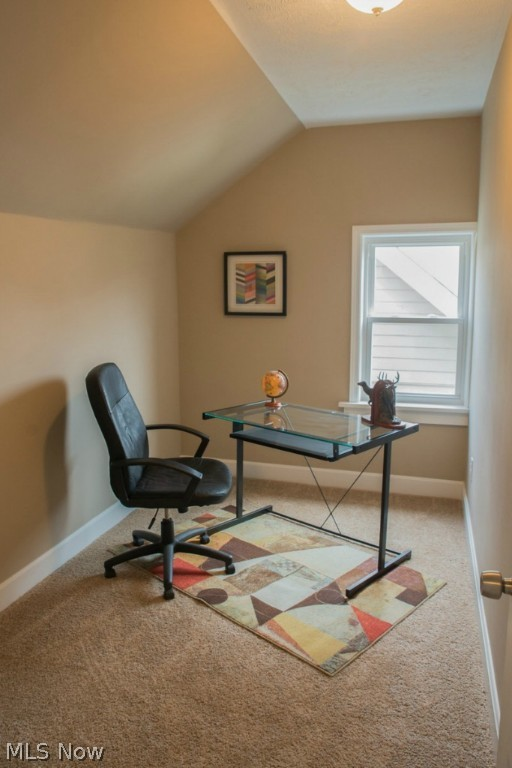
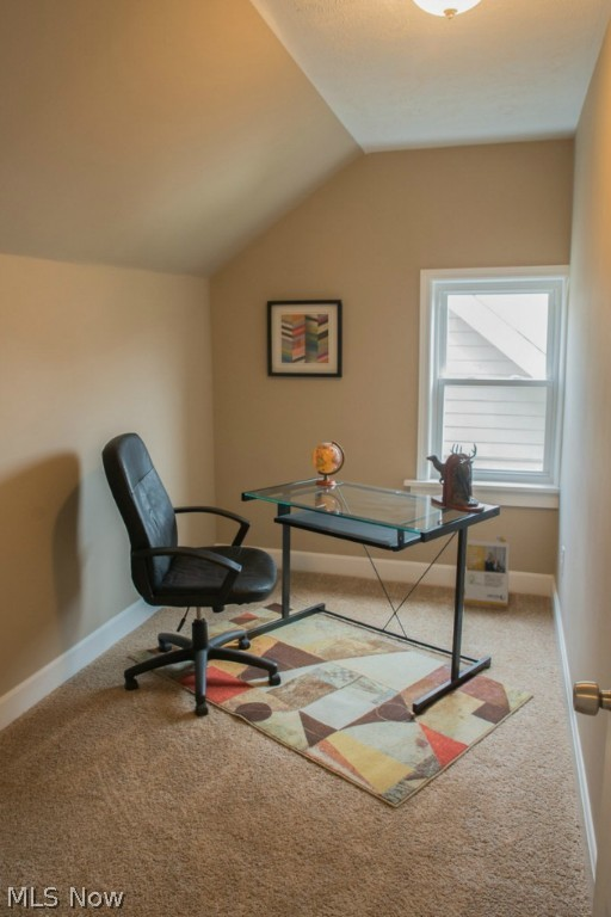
+ cardboard box (486, 567)
